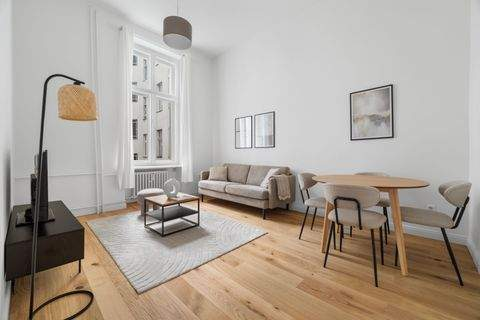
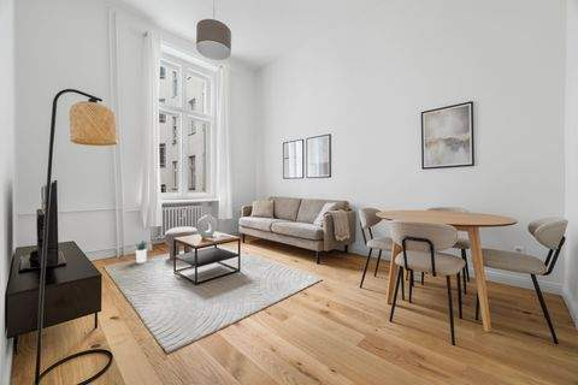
+ potted plant (141, 250)
